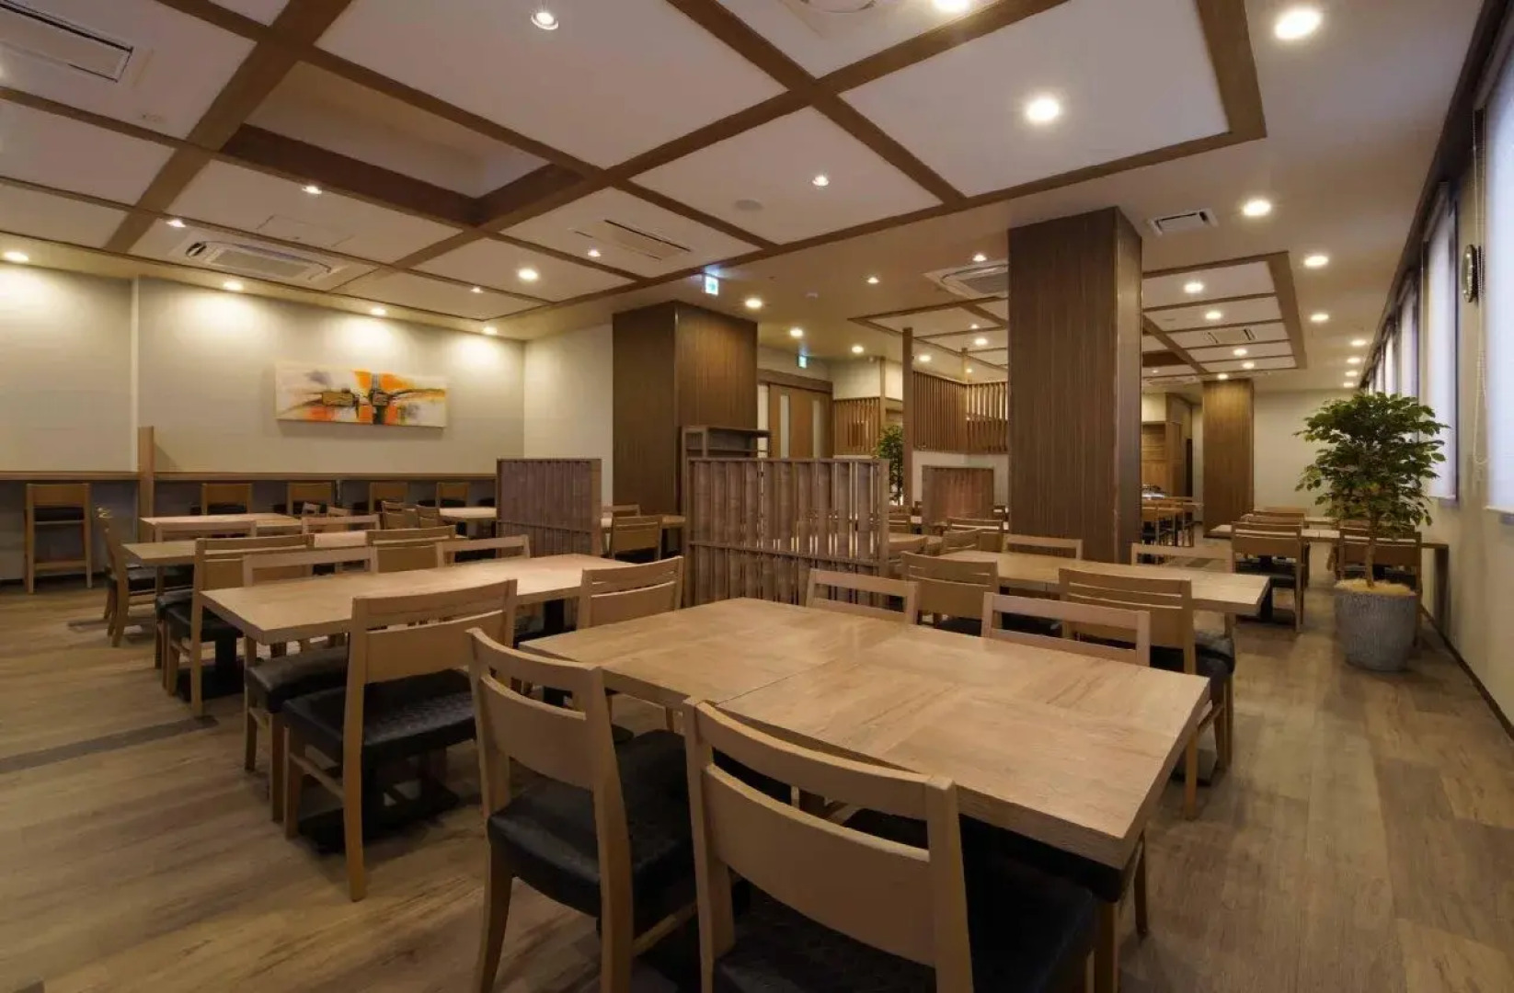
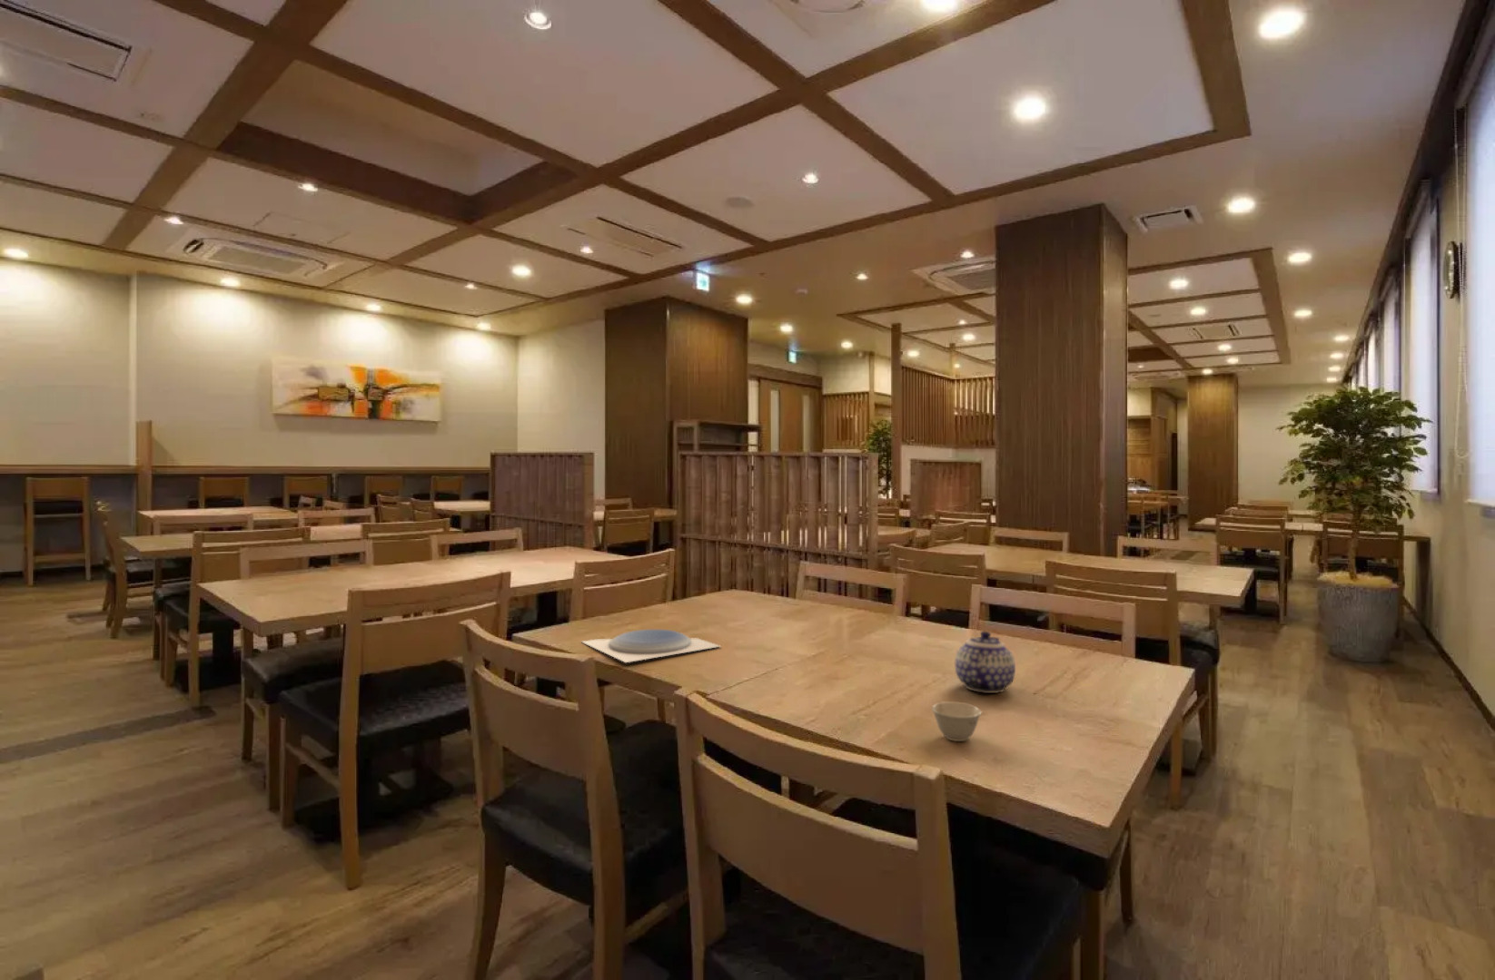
+ plate (649, 638)
+ teacup (957, 721)
+ teapot (985, 660)
